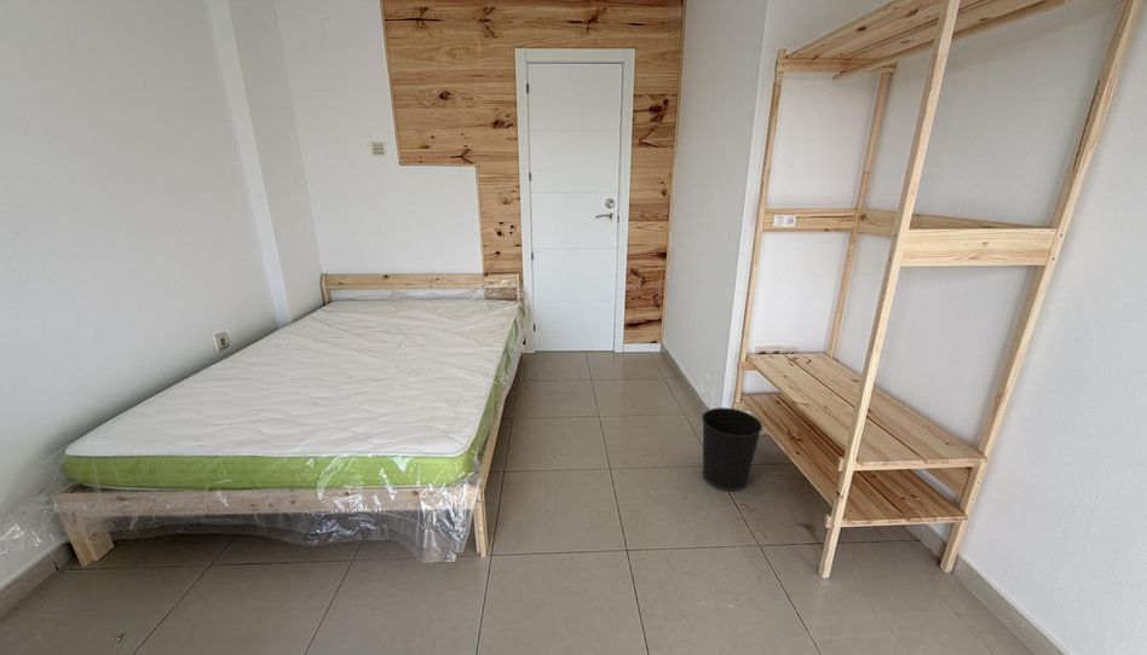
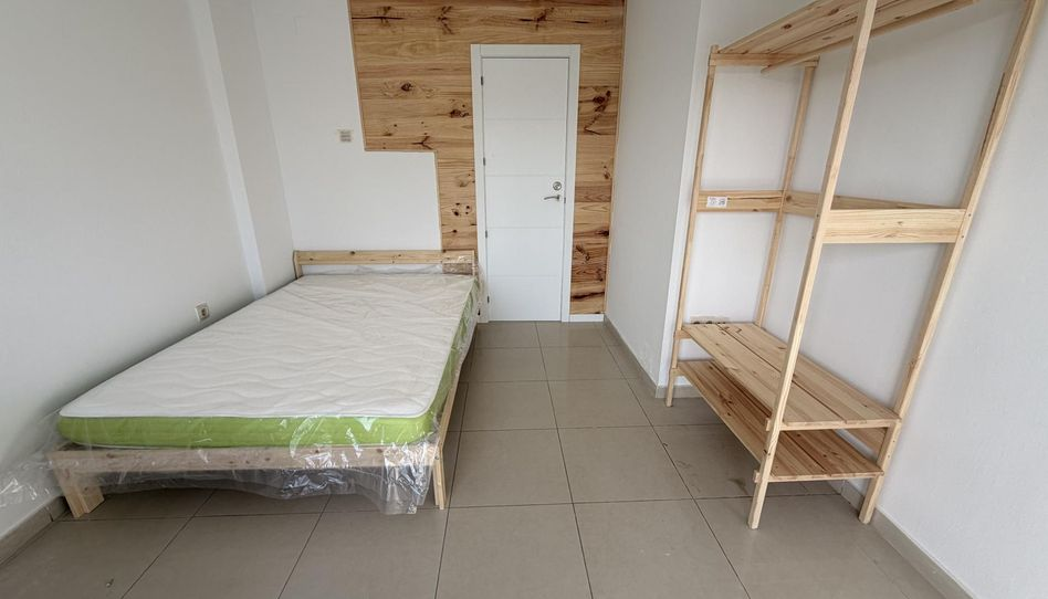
- wastebasket (727, 450)
